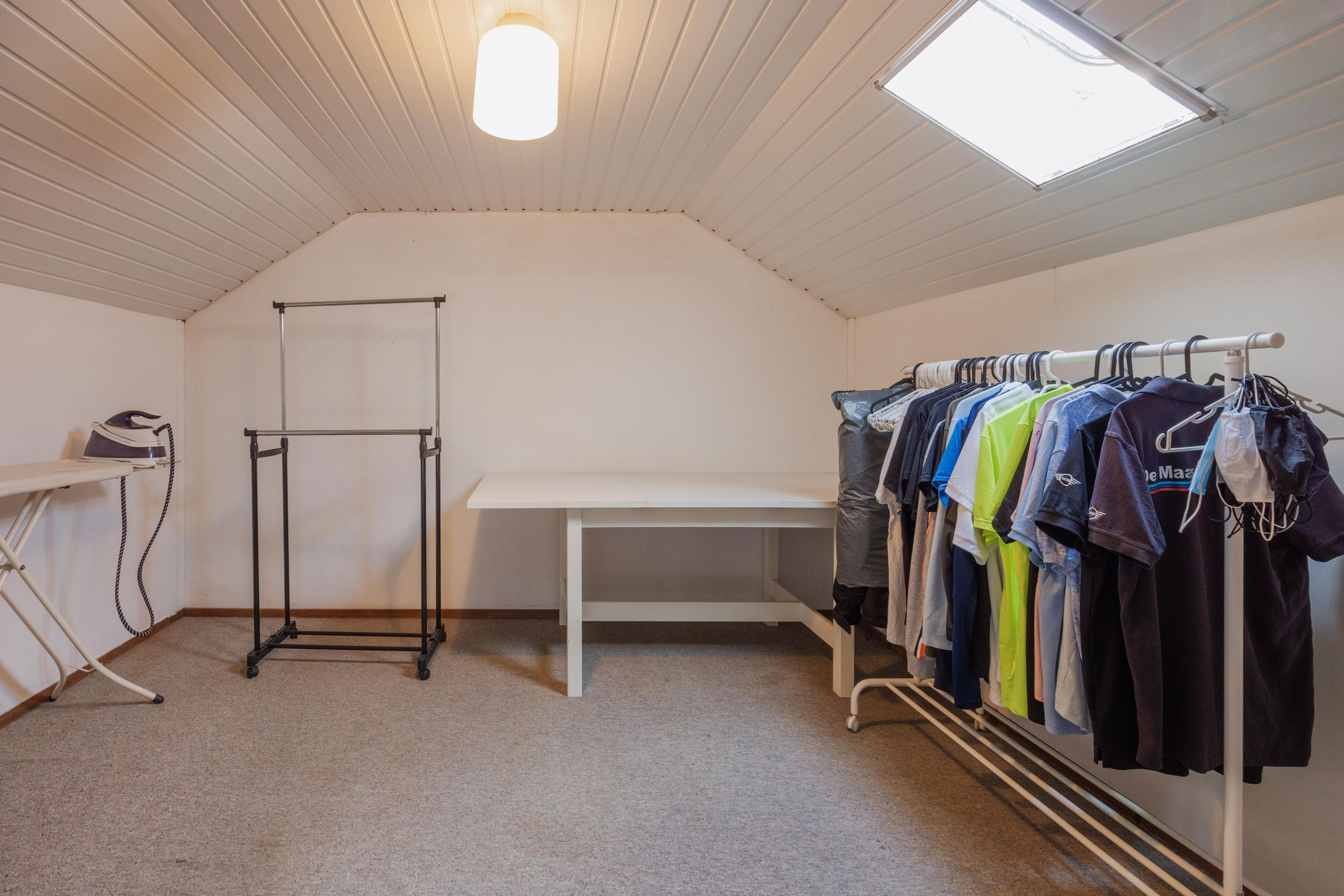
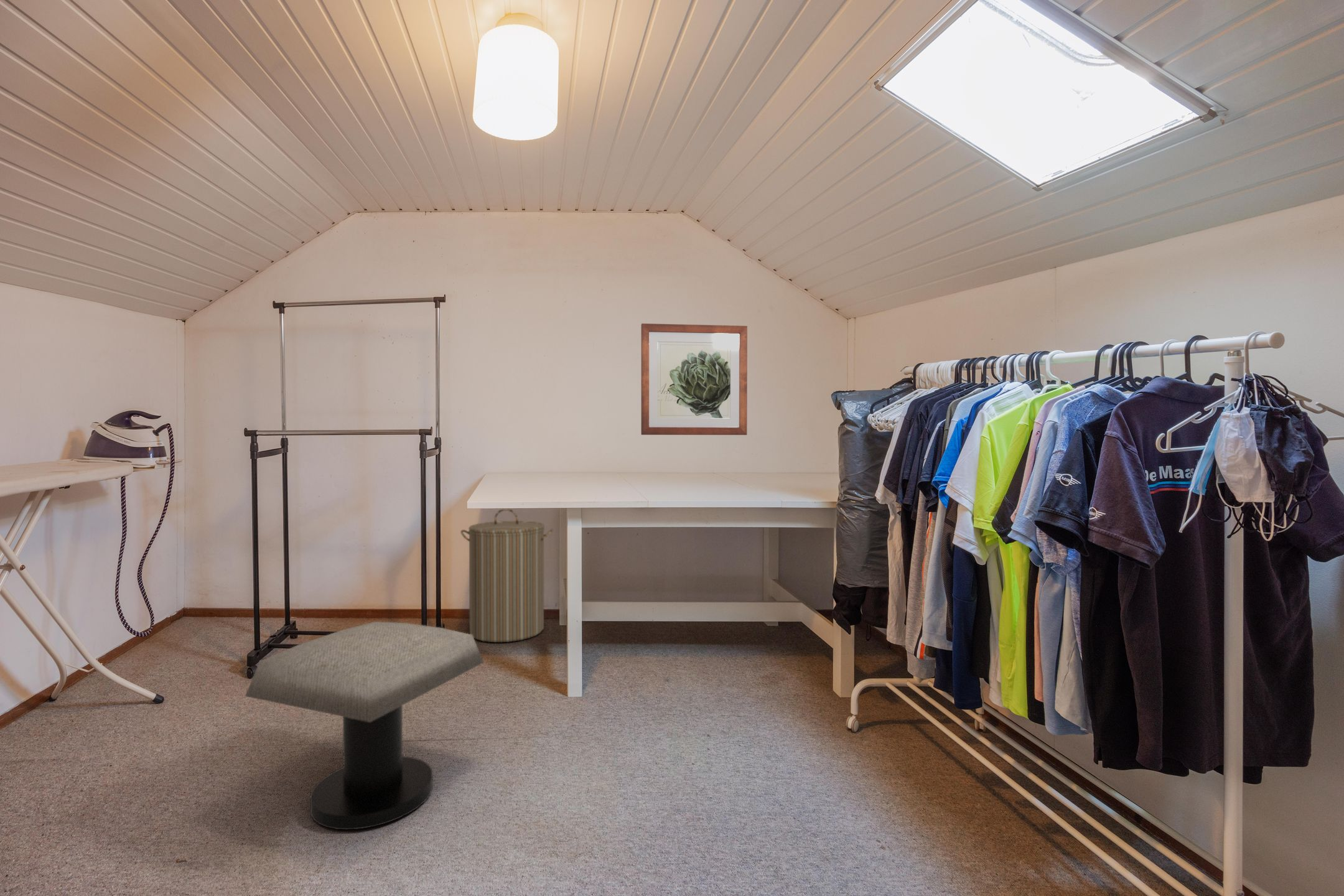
+ laundry hamper (507, 569)
+ stool (373, 716)
+ wall art (694, 380)
